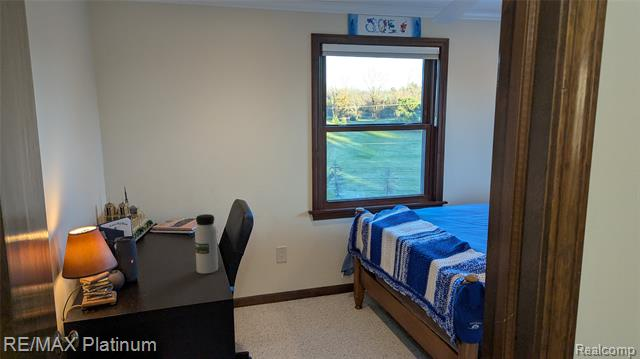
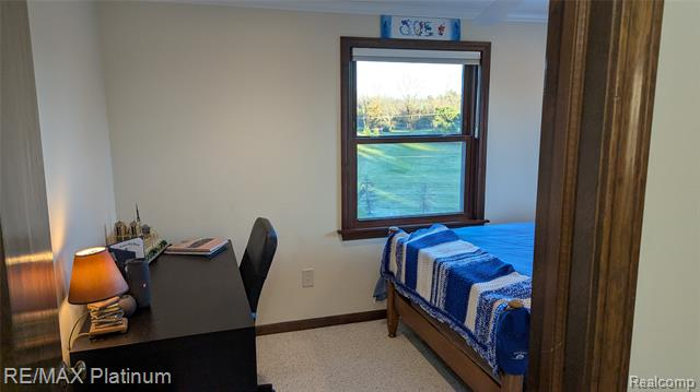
- water bottle (206, 243)
